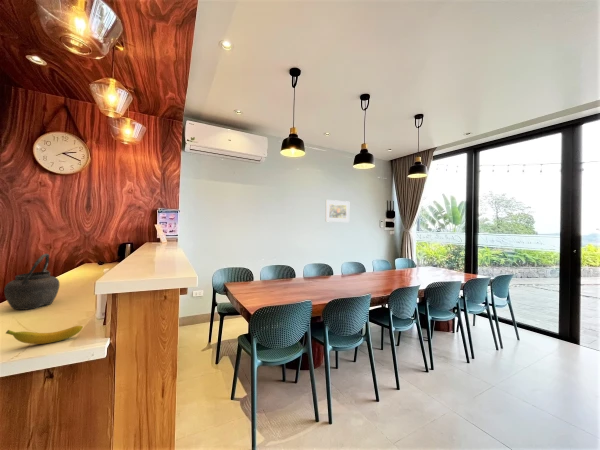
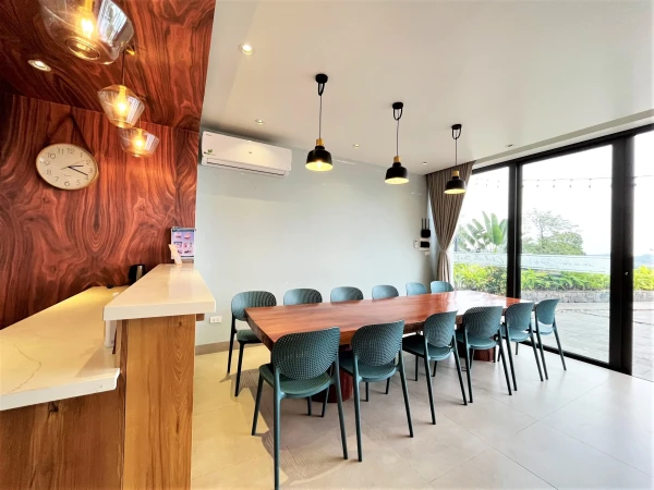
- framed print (337, 211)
- banana (46, 333)
- kettle (38, 278)
